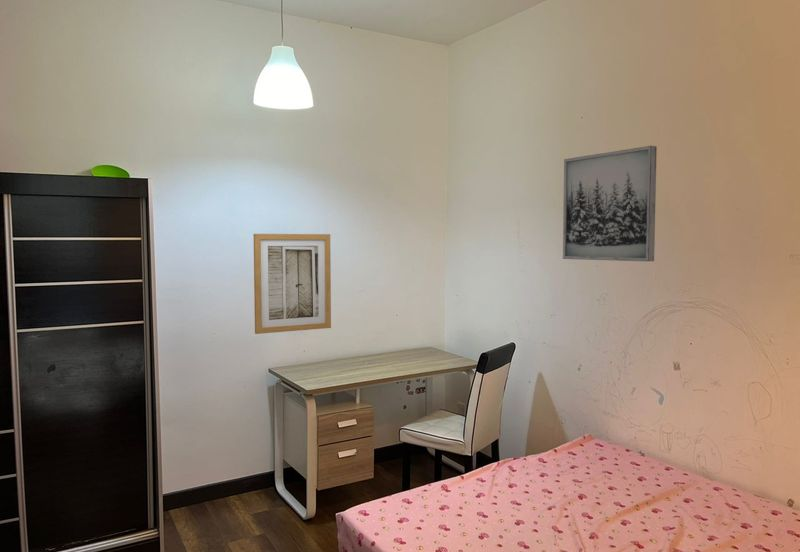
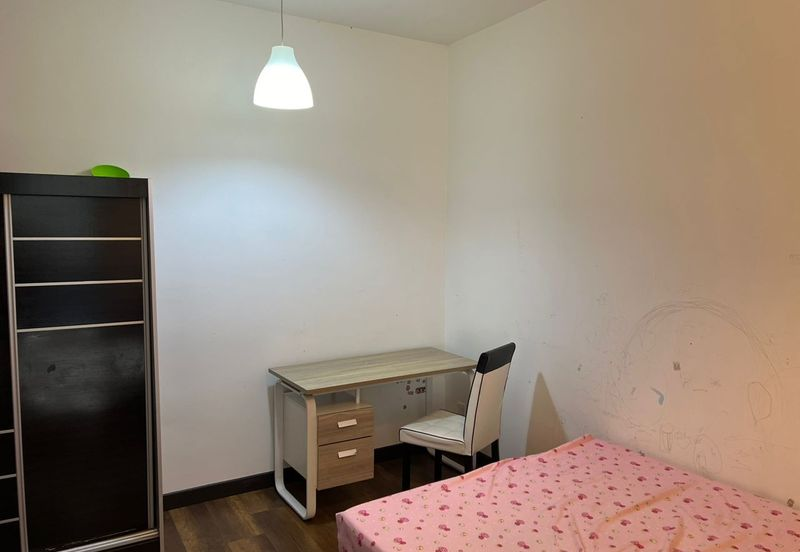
- wall art (606, 206)
- wall art (293, 282)
